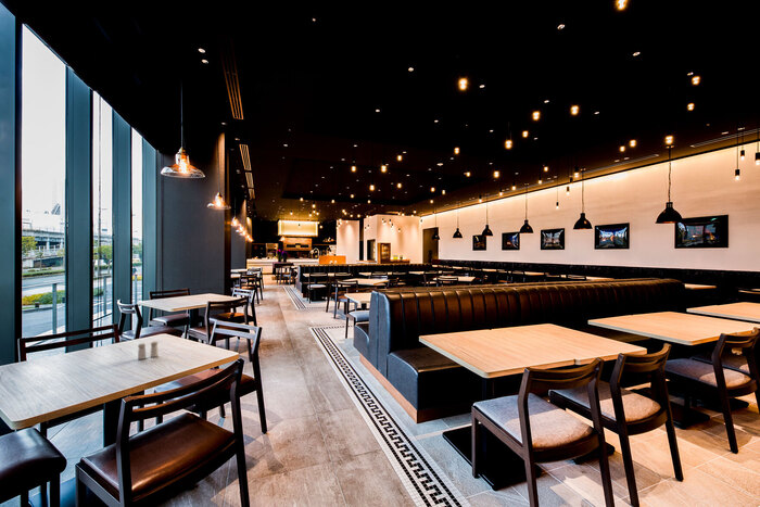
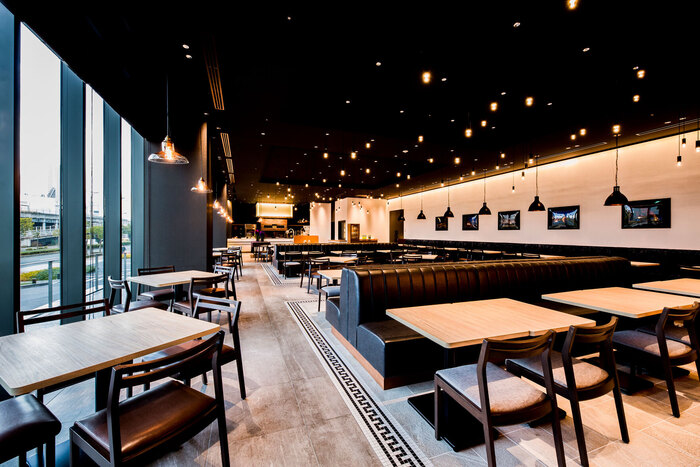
- salt and pepper shaker (144, 350)
